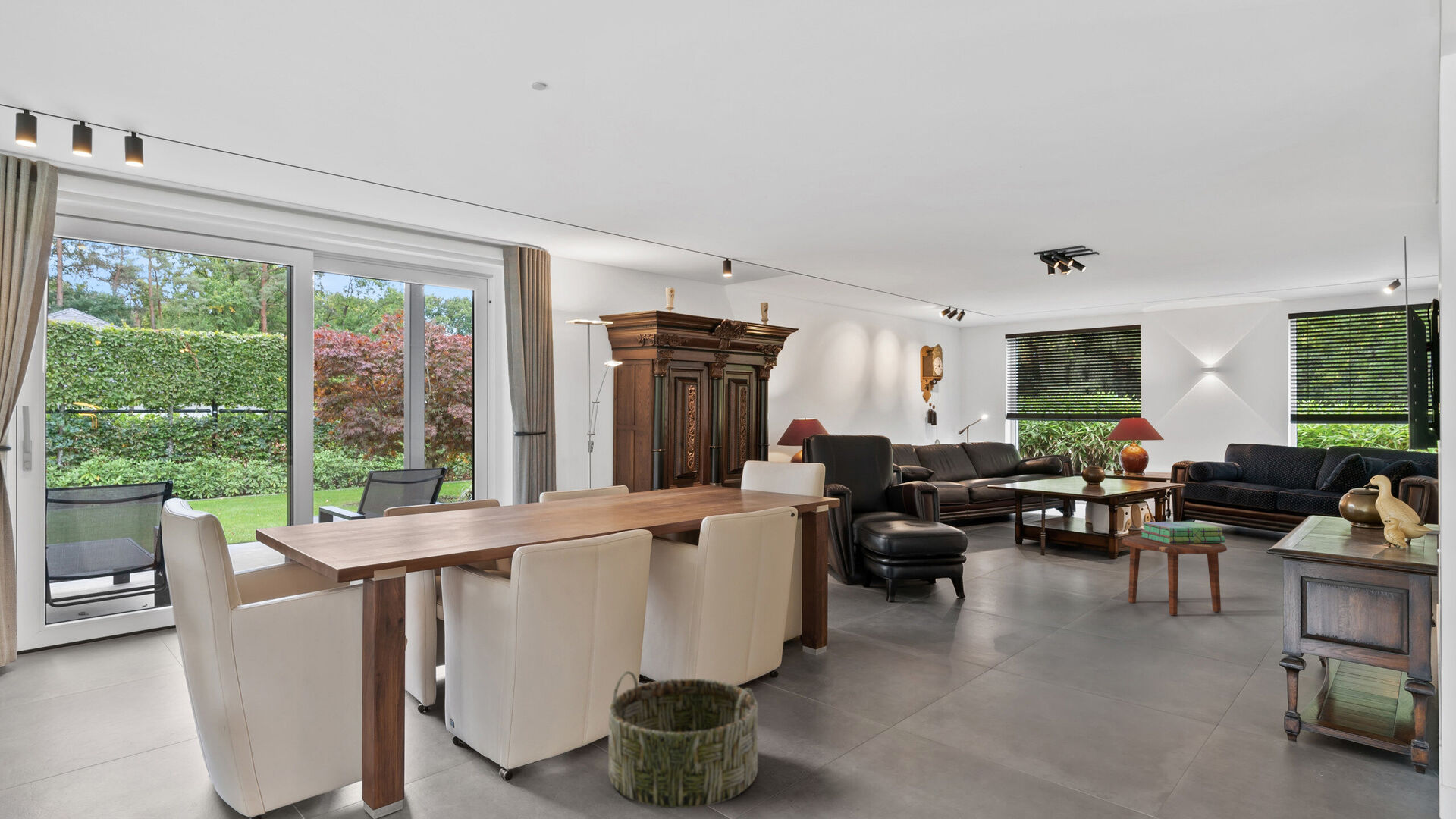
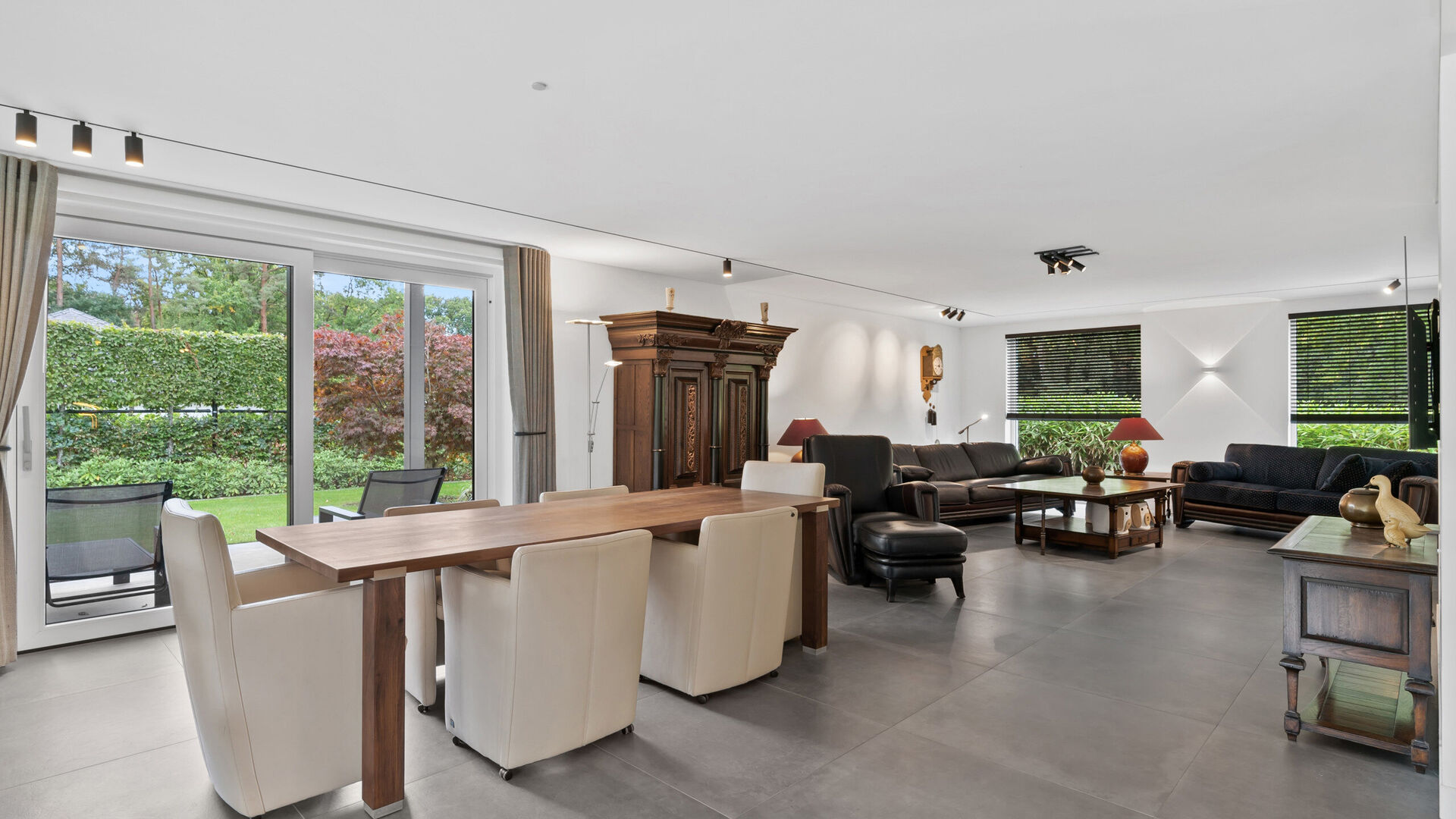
- stack of books (1181, 532)
- basket (683, 726)
- side table (1173, 574)
